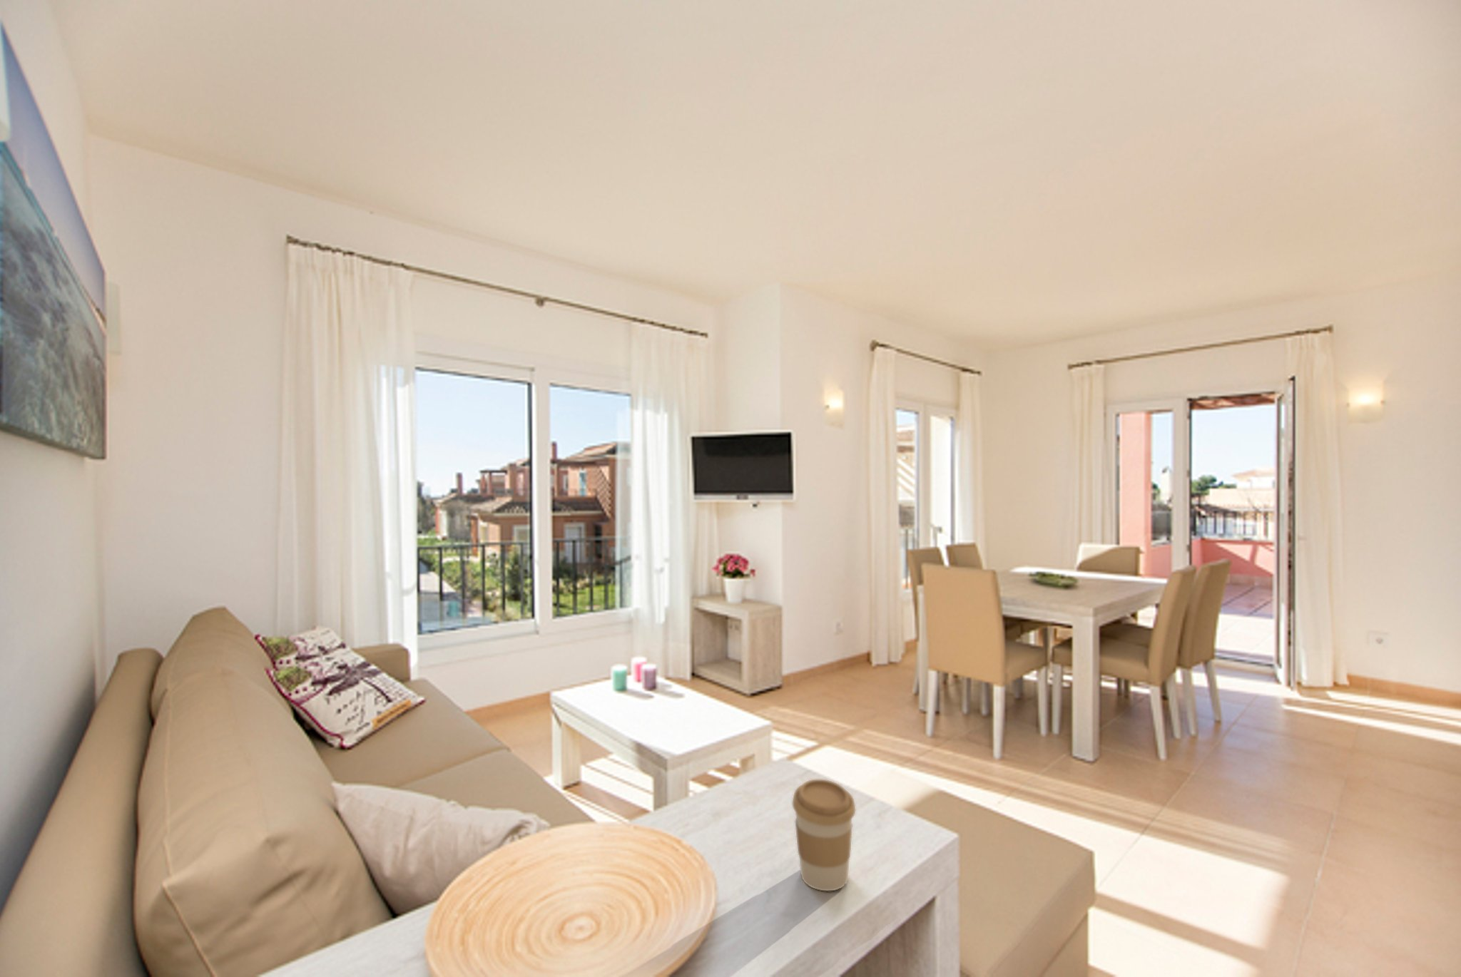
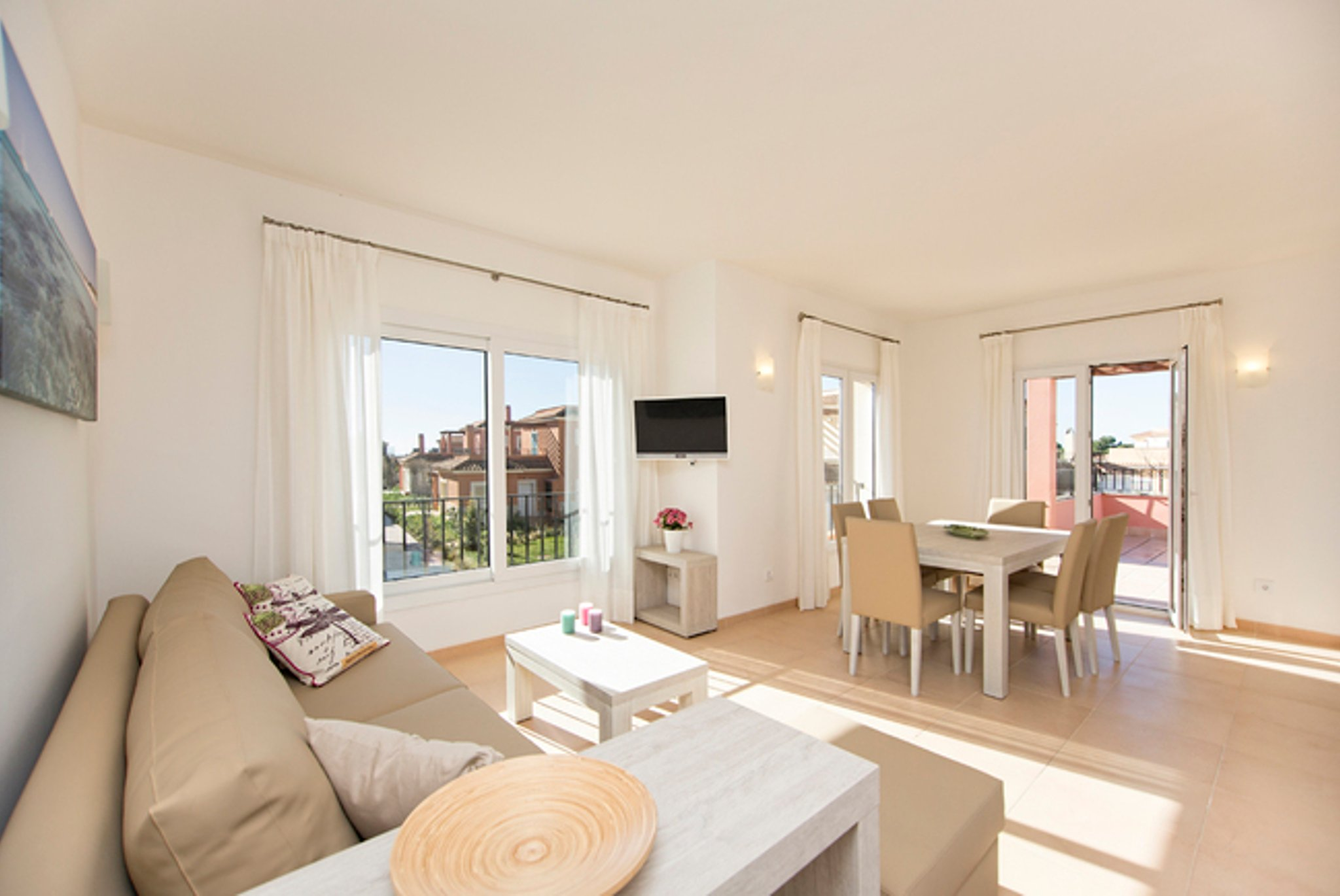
- coffee cup (823, 832)
